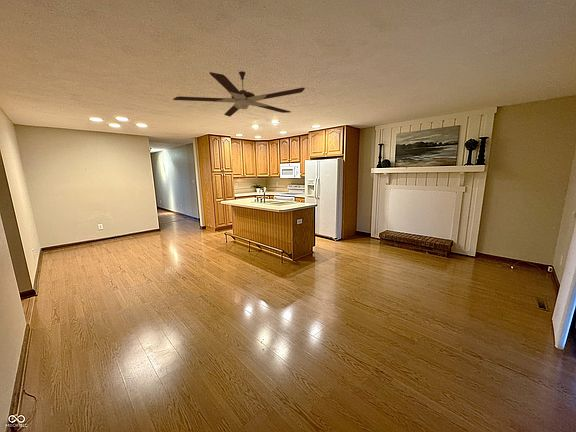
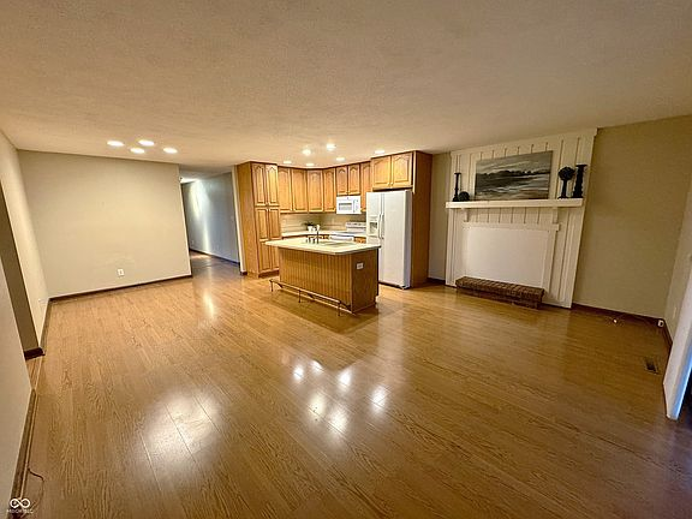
- ceiling fan (237, 91)
